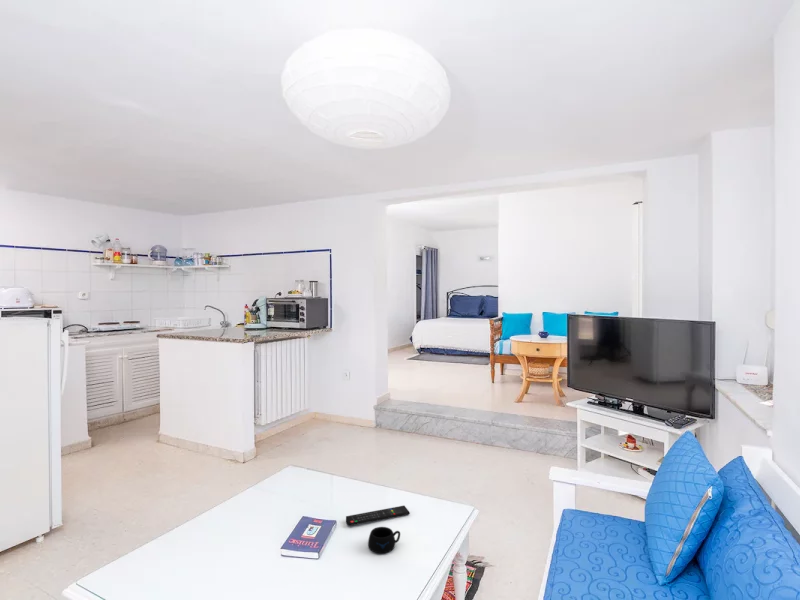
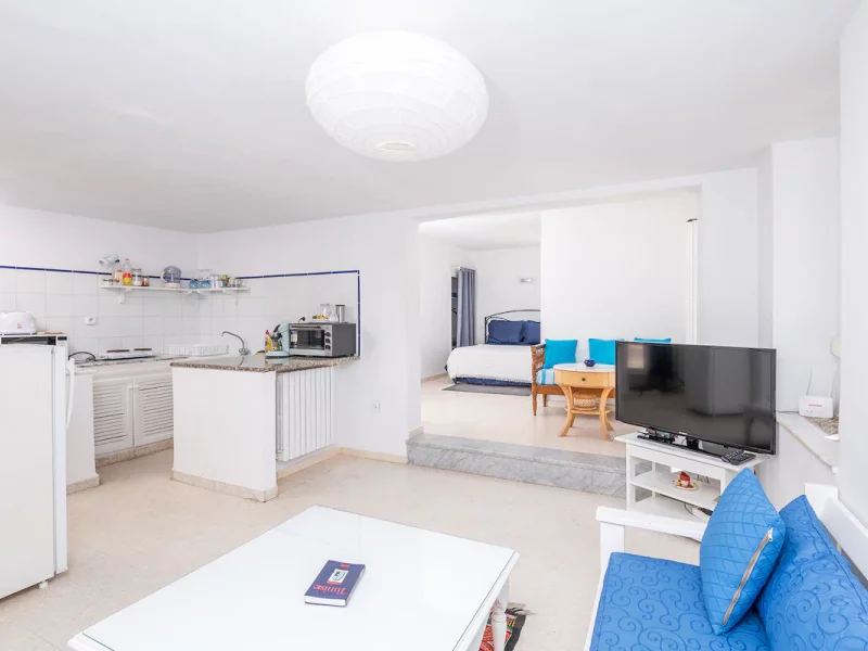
- mug (384, 539)
- remote control (377, 515)
